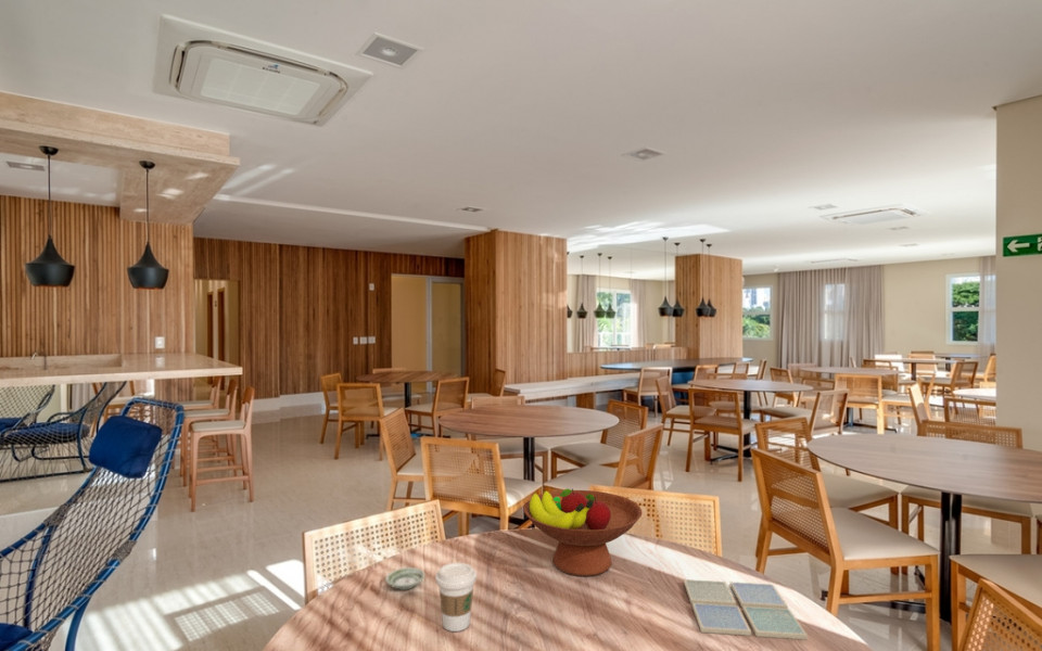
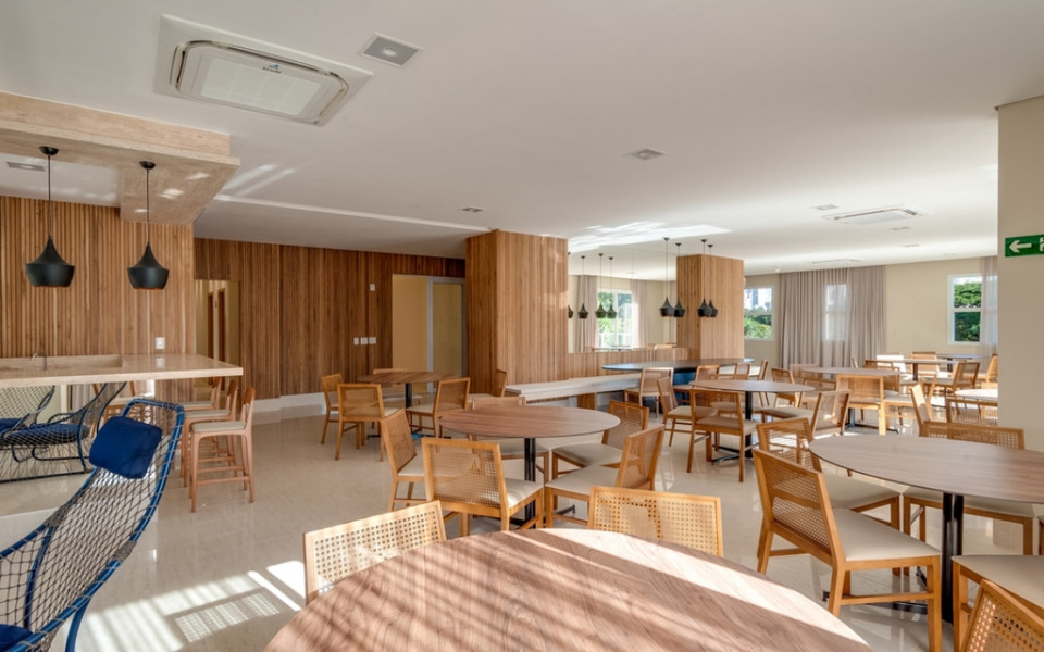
- coffee cup (456, 596)
- fruit bowl (582, 525)
- drink coaster (738, 607)
- saucer (405, 580)
